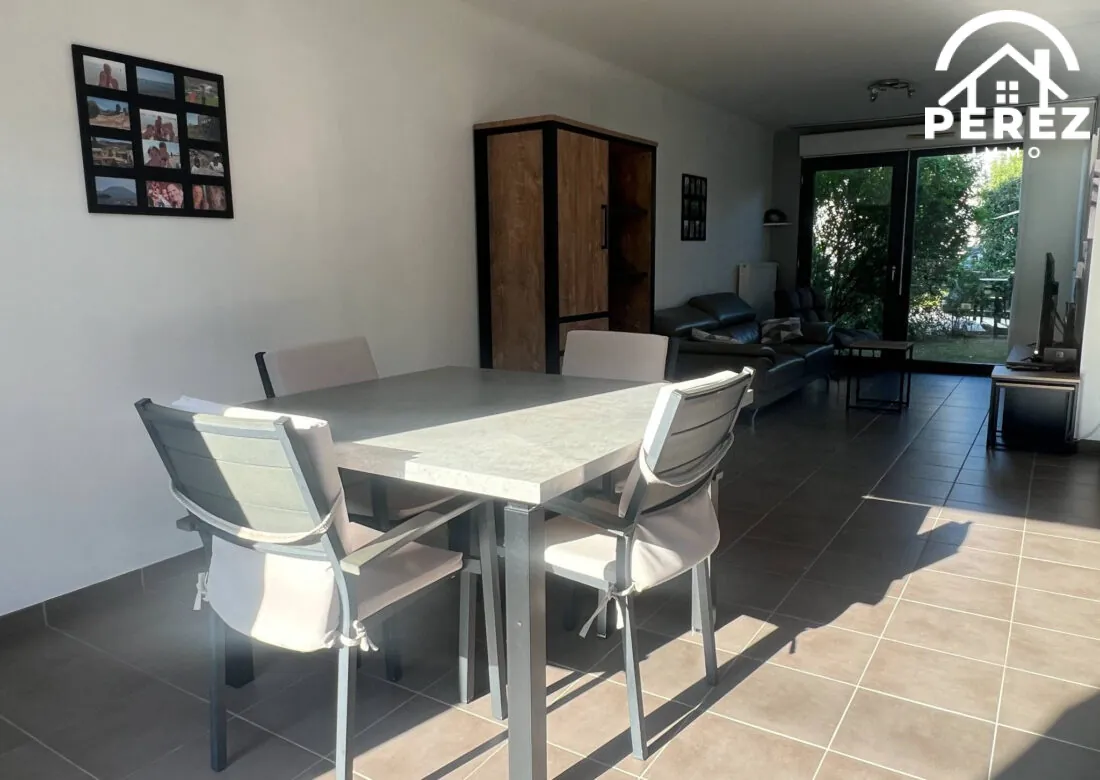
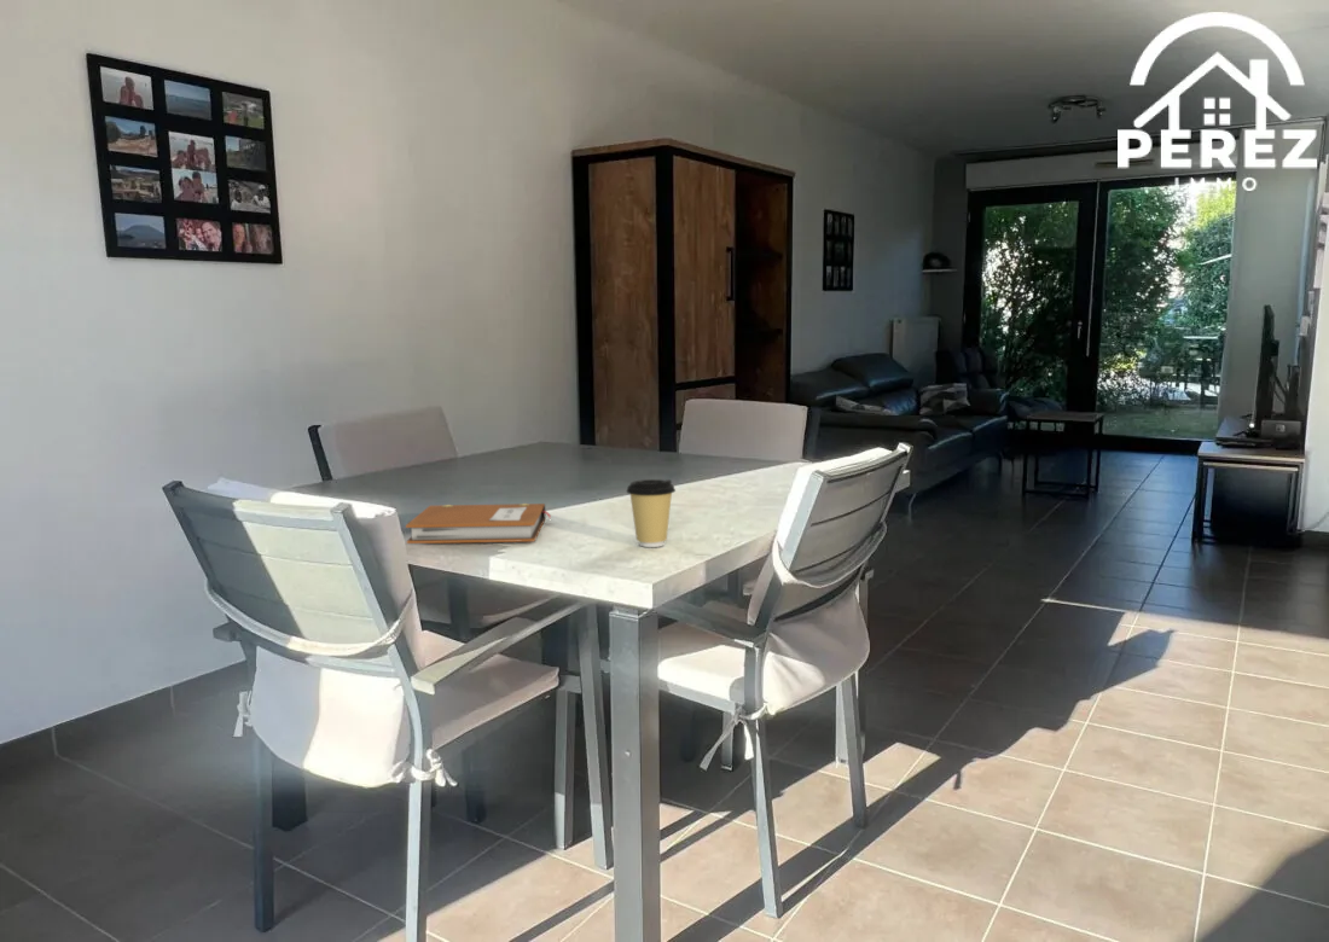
+ coffee cup (651, 512)
+ notebook (483, 522)
